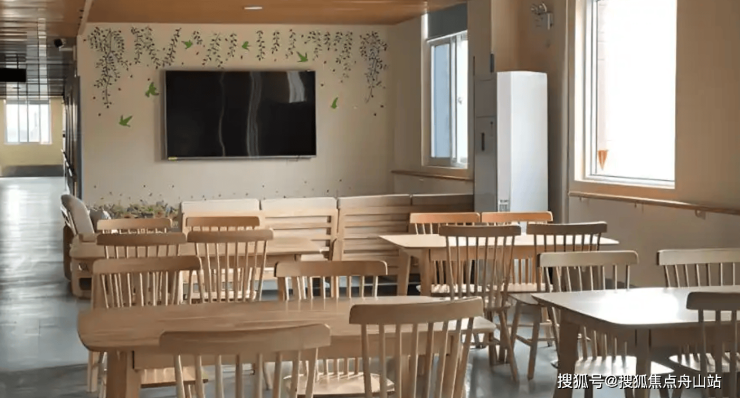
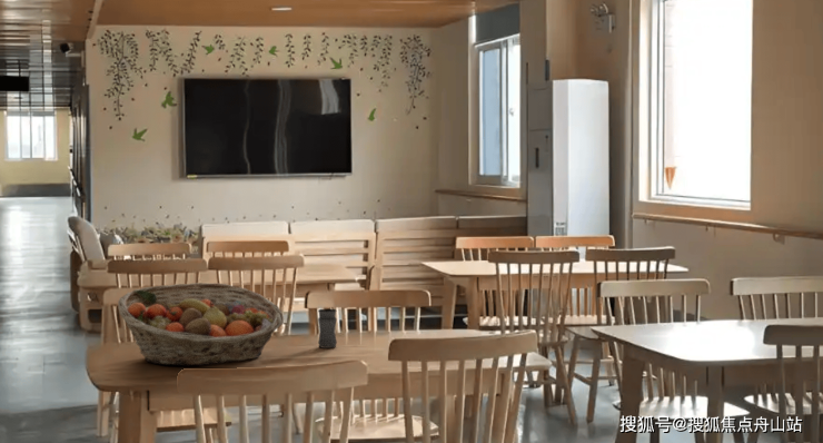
+ fruit basket (201, 322)
+ jar (327, 327)
